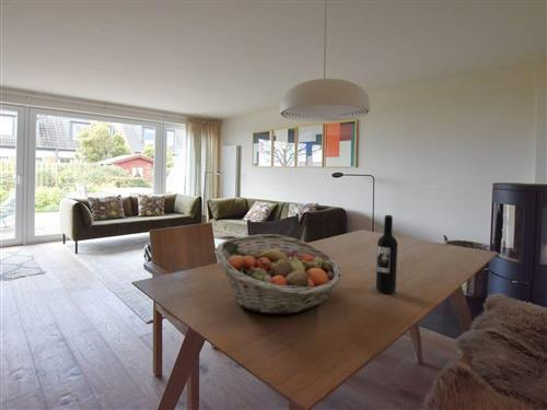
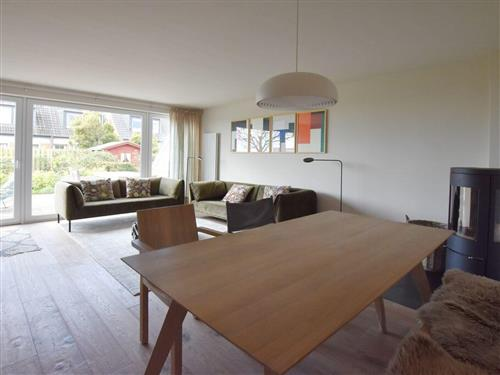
- fruit basket (280, 269)
- wine bottle (386, 253)
